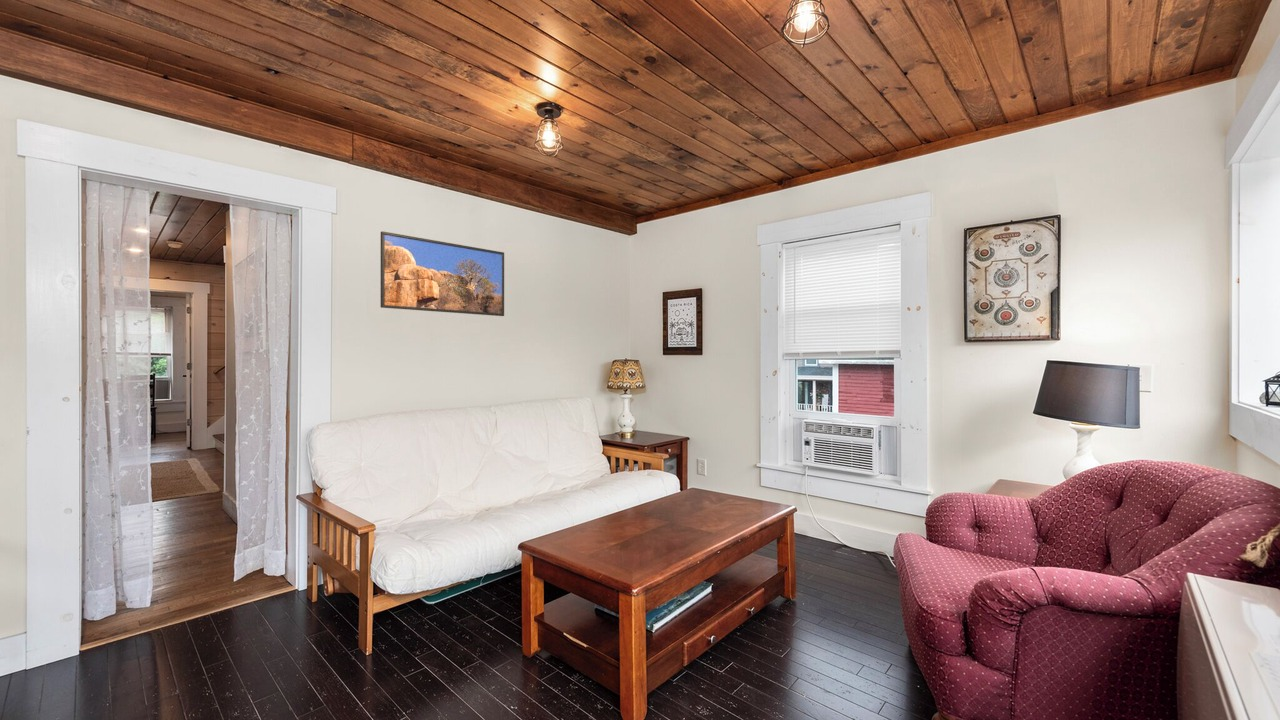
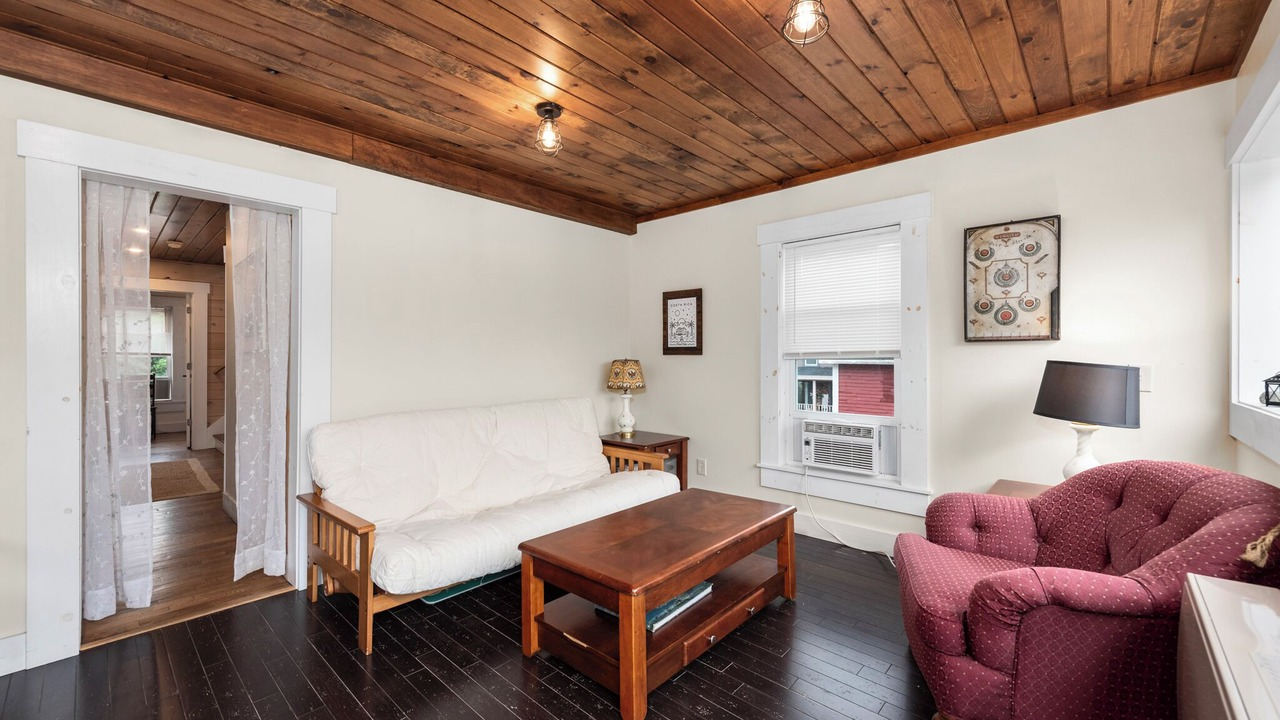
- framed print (447, 277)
